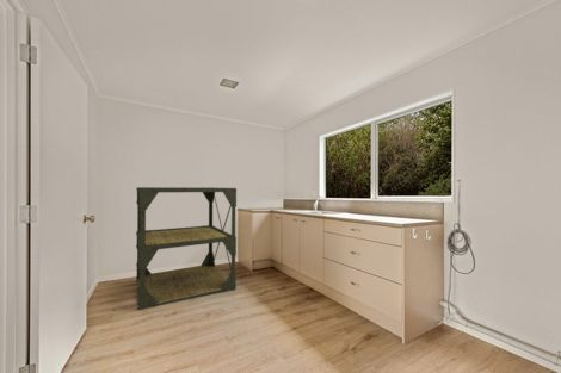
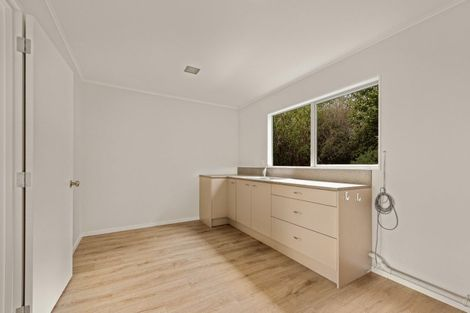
- shelving unit (184, 235)
